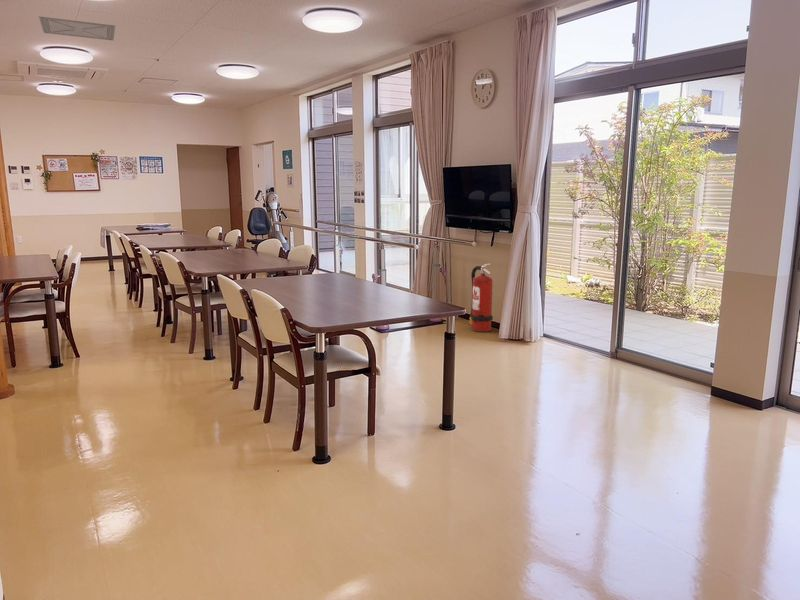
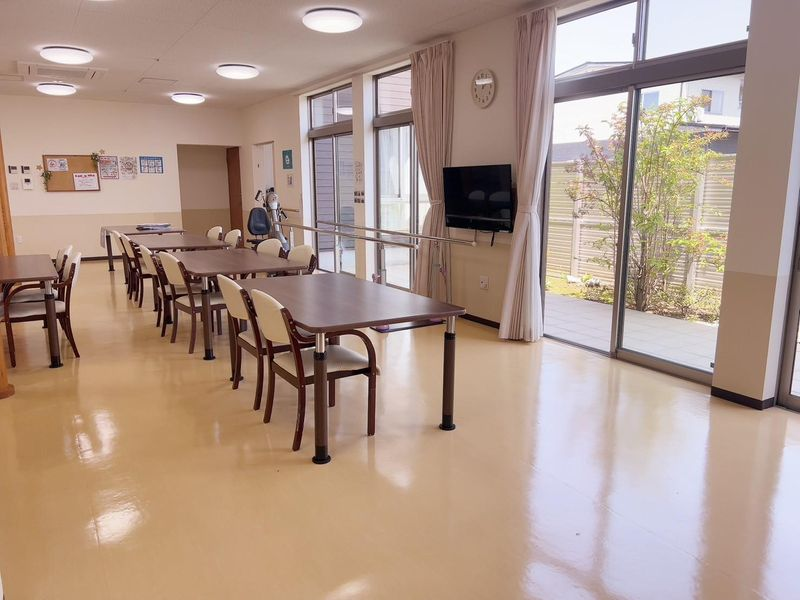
- ceiling vent (78, 29)
- fire extinguisher (480, 296)
